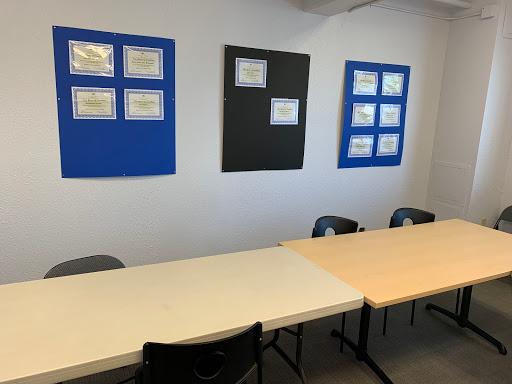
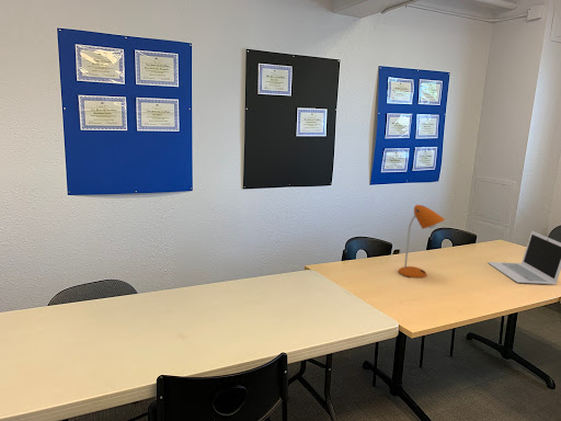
+ laptop (525, 254)
+ desk lamp (422, 228)
